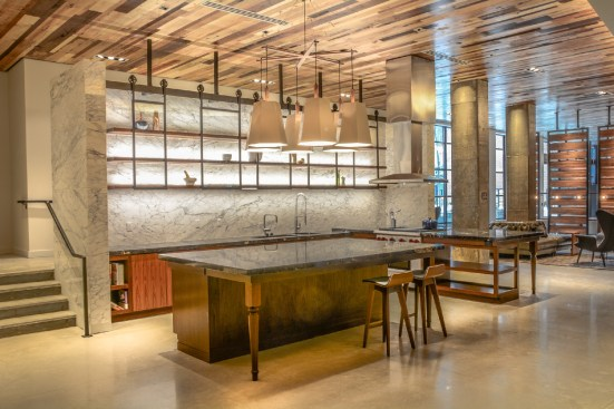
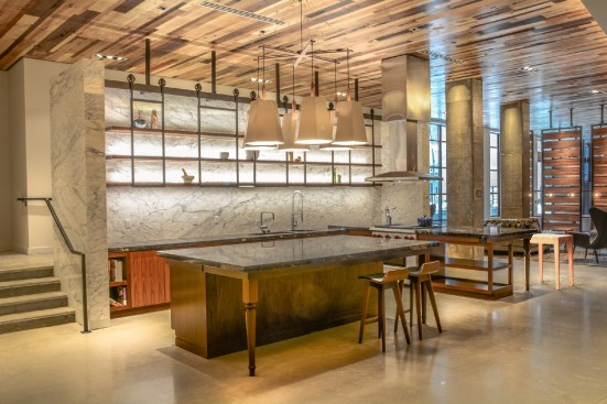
+ side table (542, 260)
